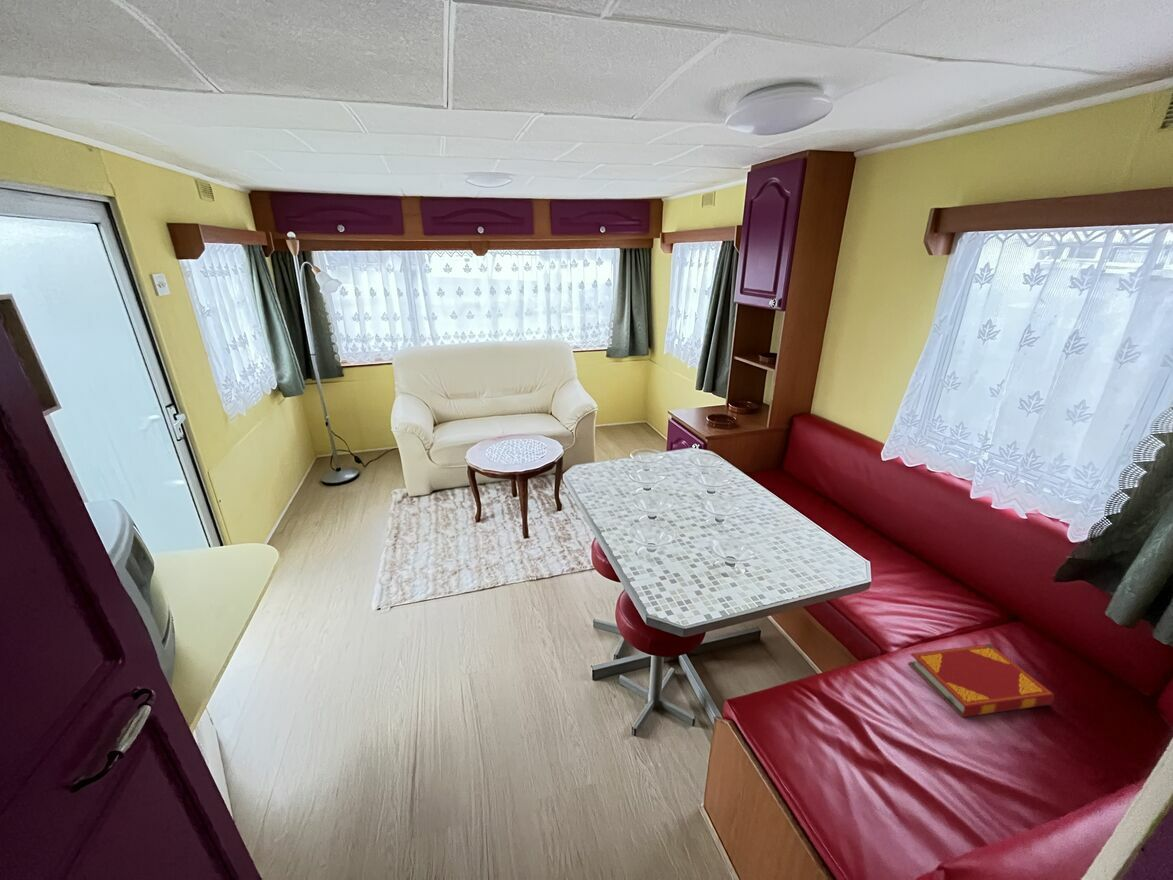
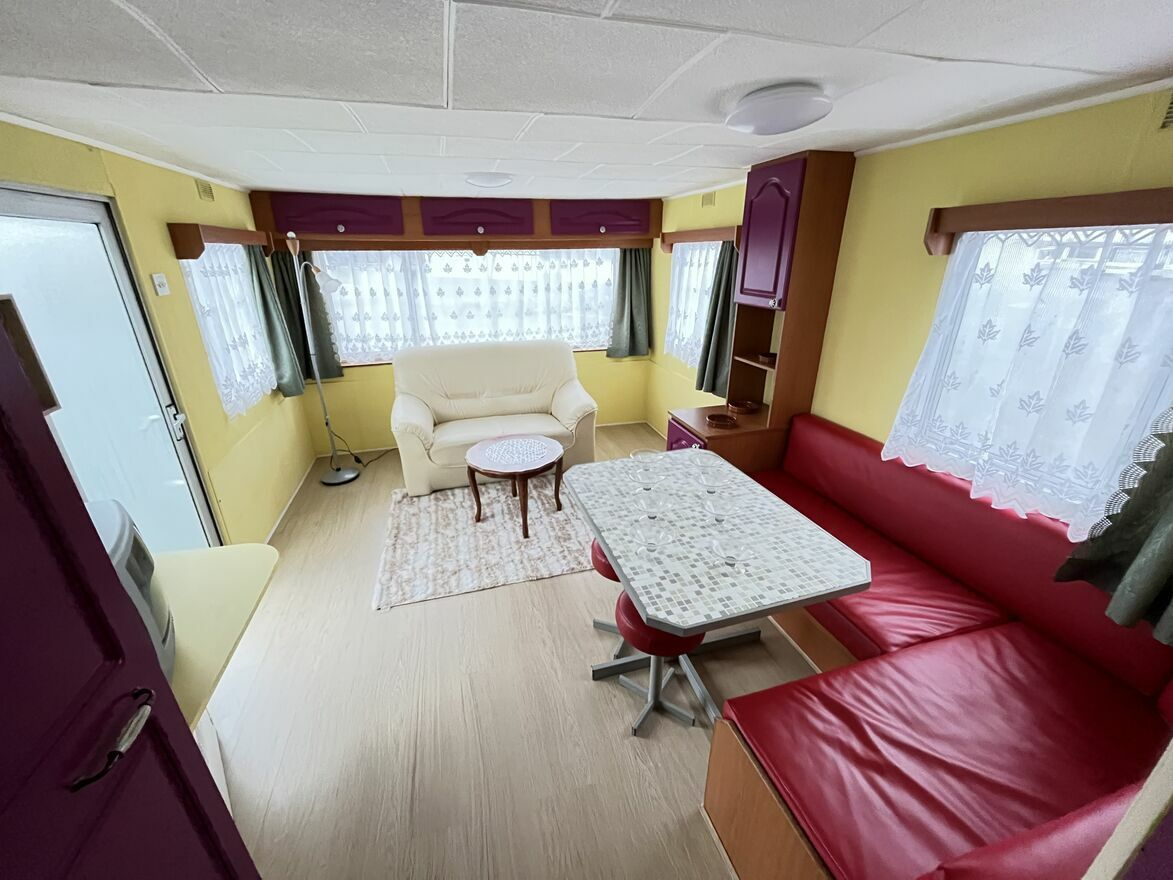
- hardback book (977, 678)
